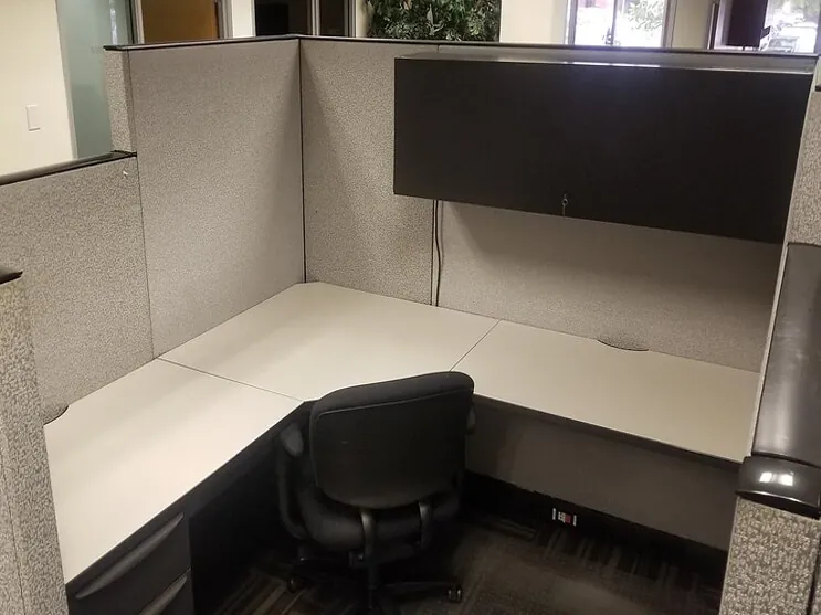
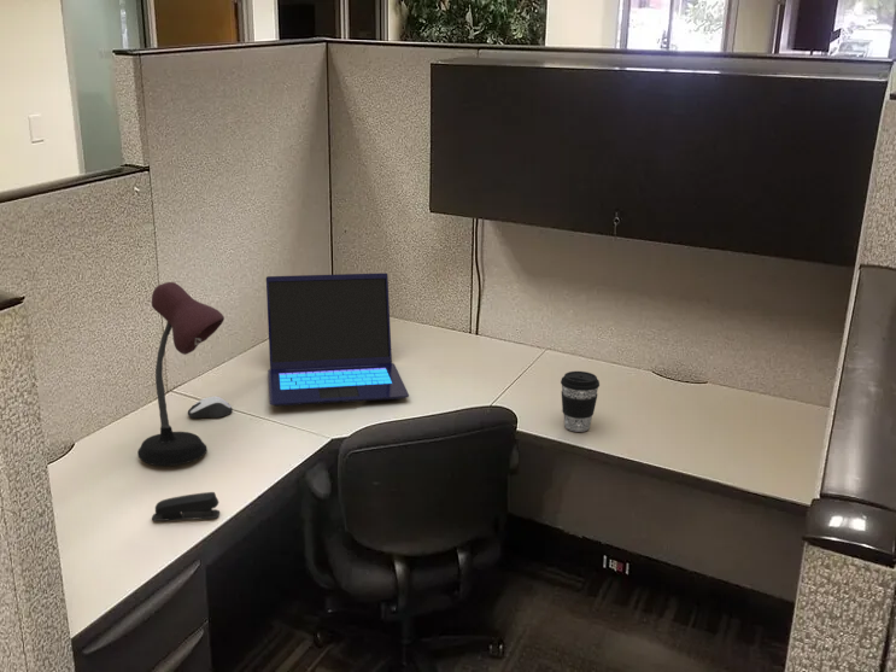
+ laptop (333, 335)
+ desk lamp (162, 373)
+ stapler (185, 506)
+ coffee cup (578, 402)
+ computer mouse (210, 405)
